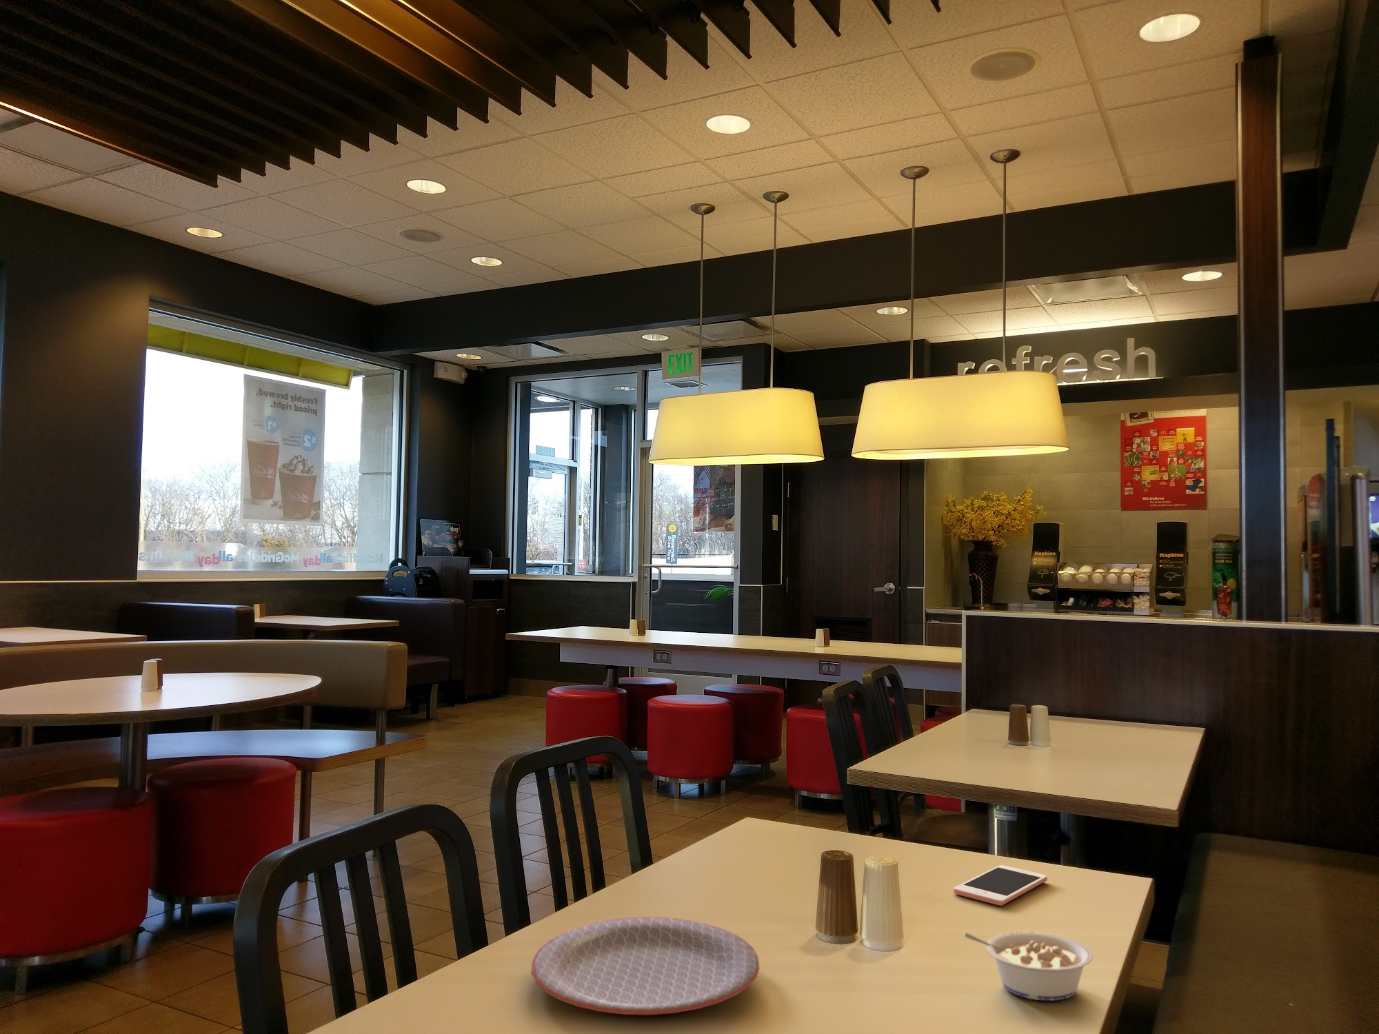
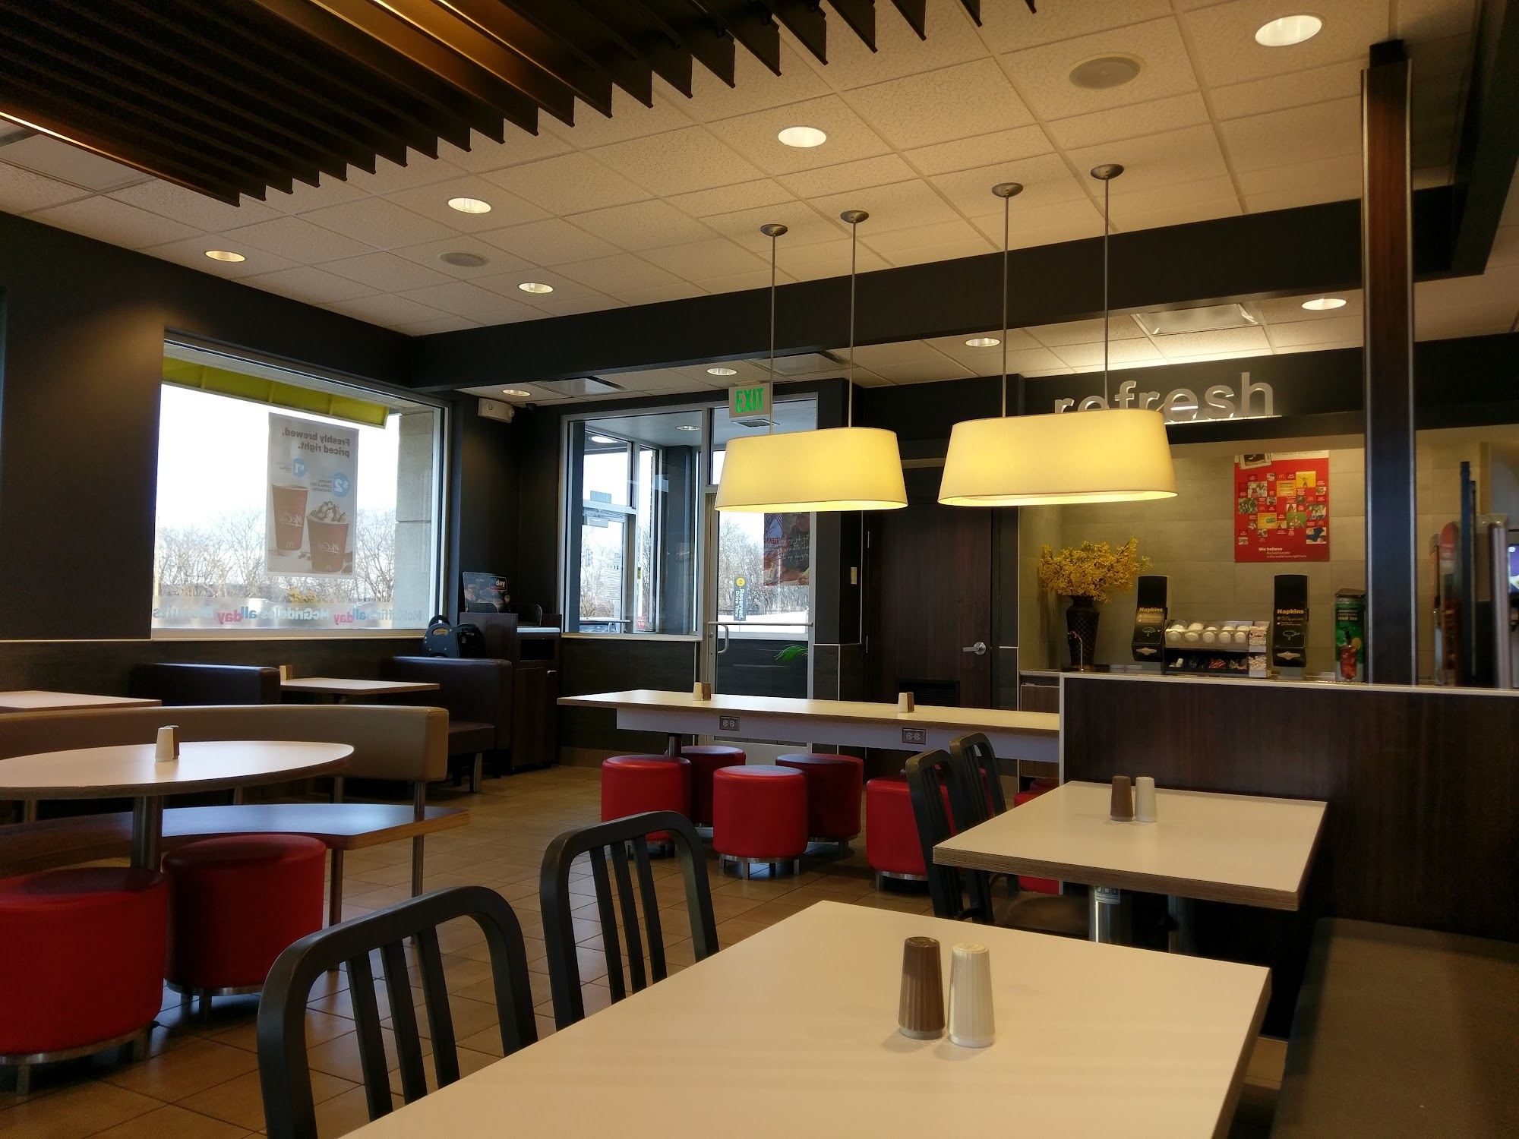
- legume (1035, 964)
- cell phone (1001, 884)
- plate (645, 968)
